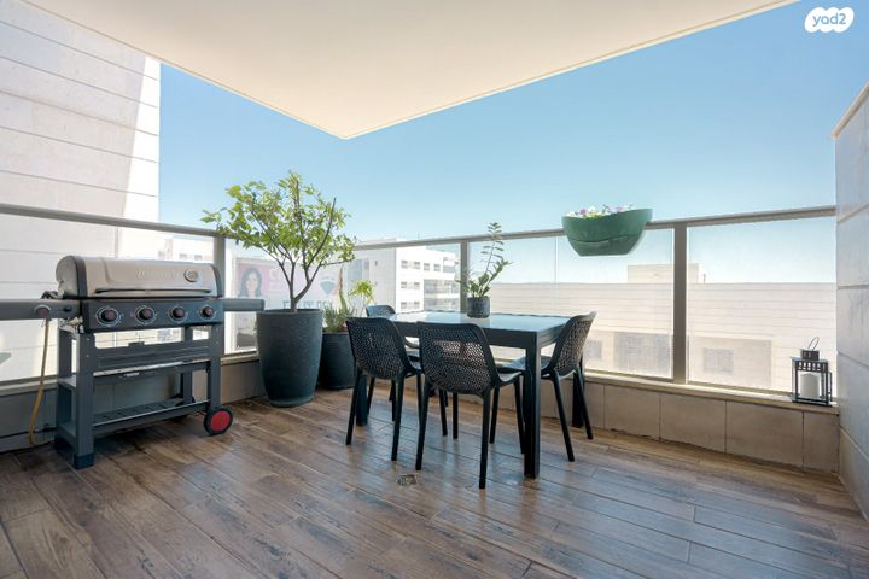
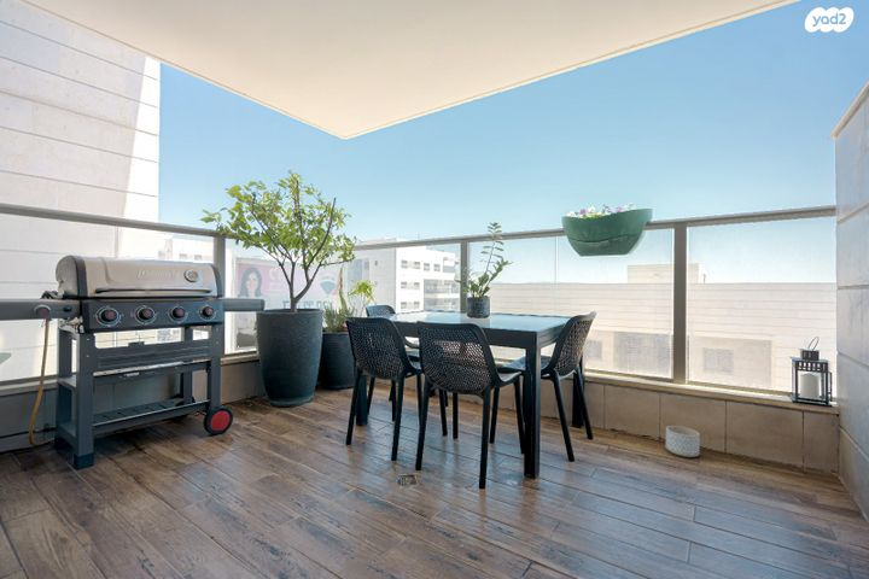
+ planter (682, 441)
